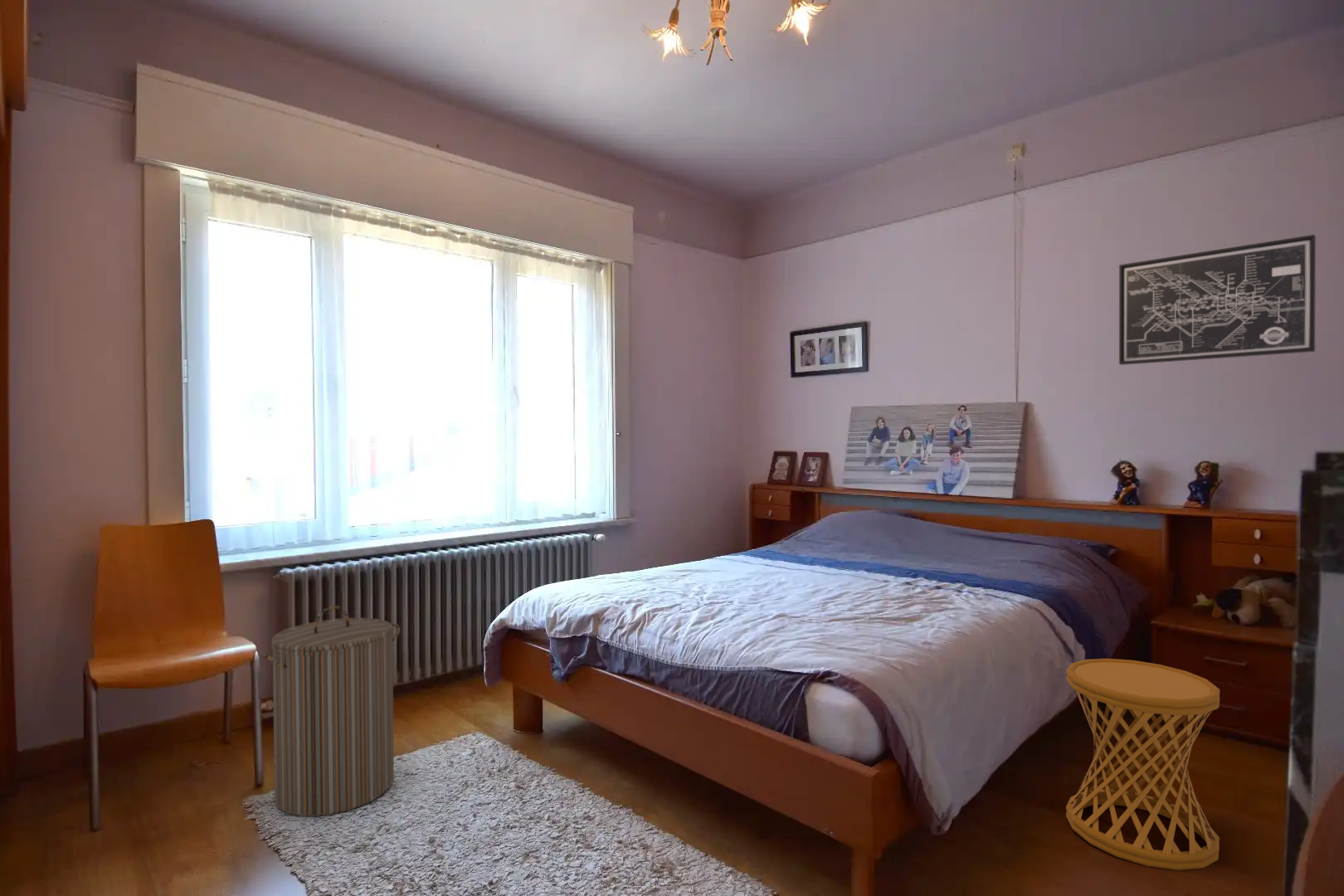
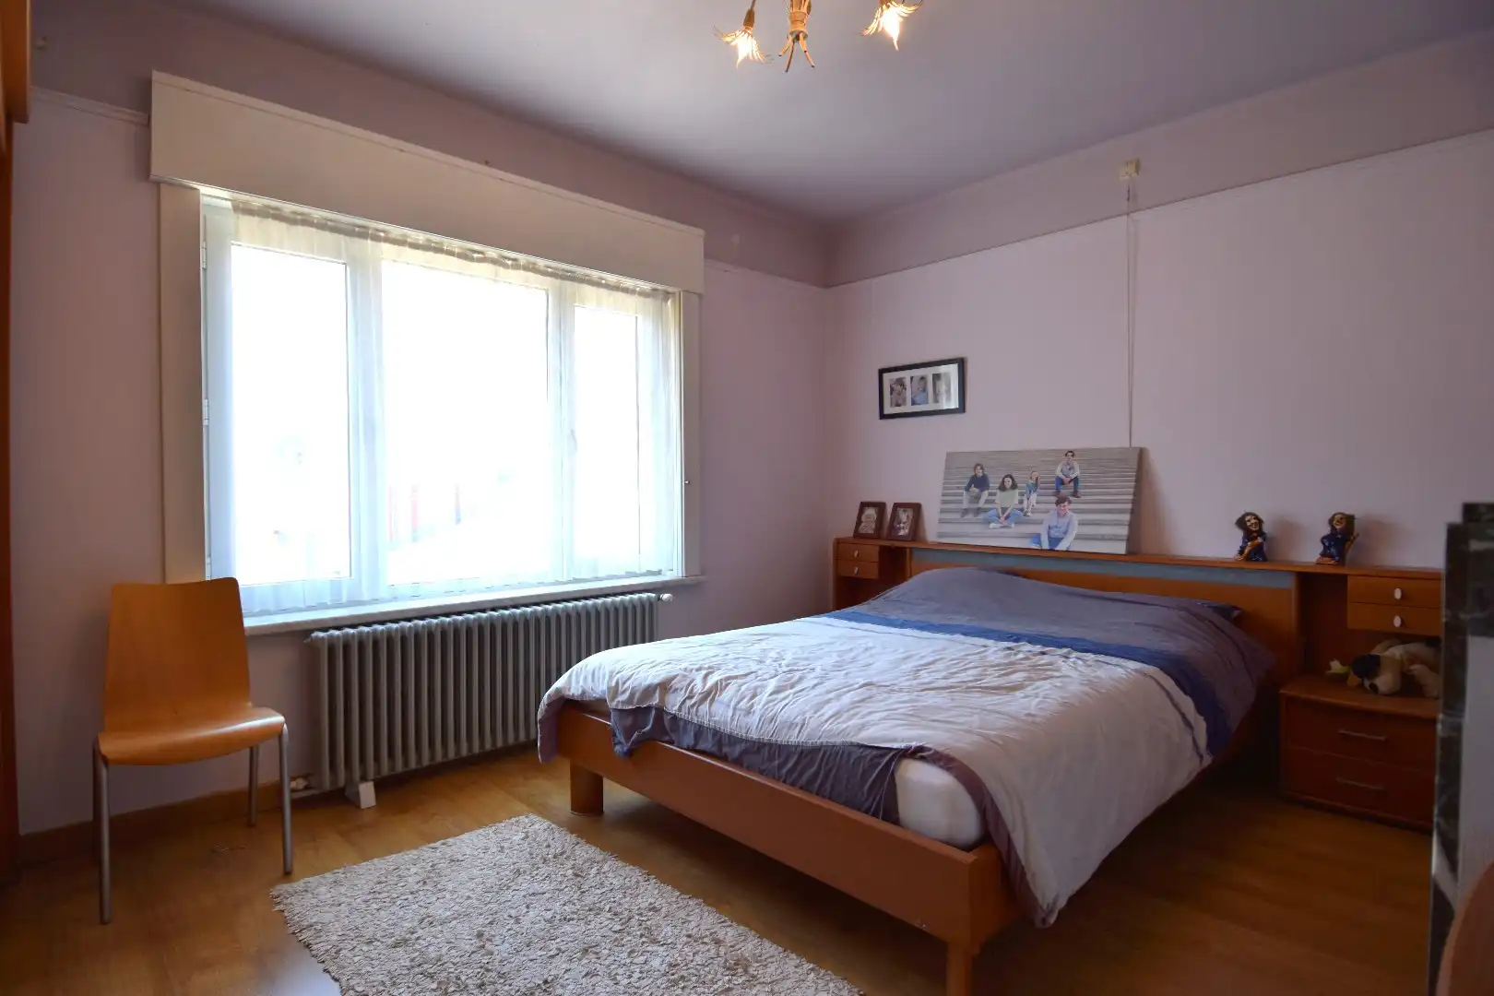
- side table (1138, 755)
- wall art (1210, 304)
- laundry hamper (335, 697)
